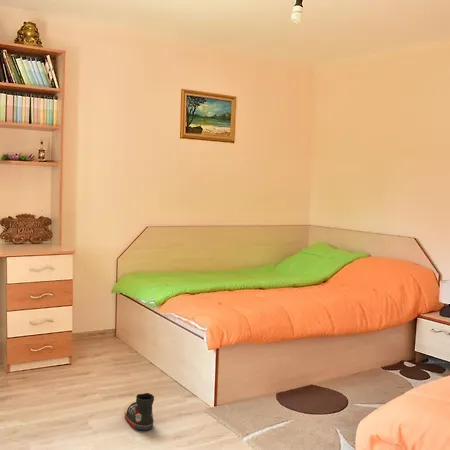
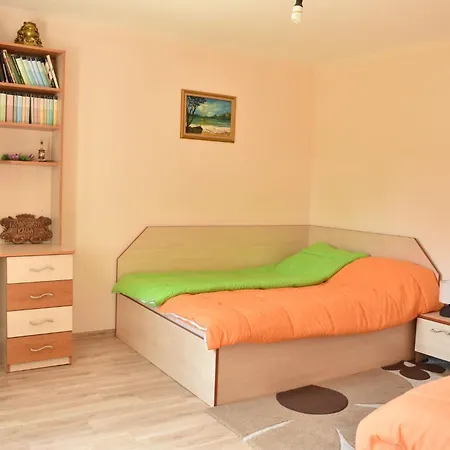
- shoe (138, 405)
